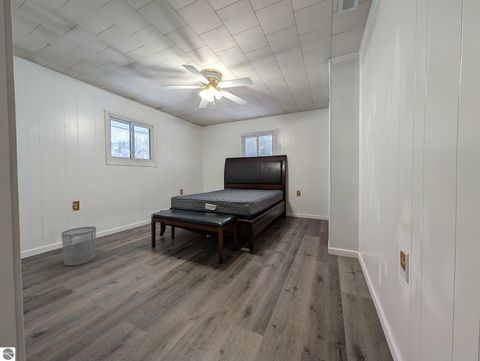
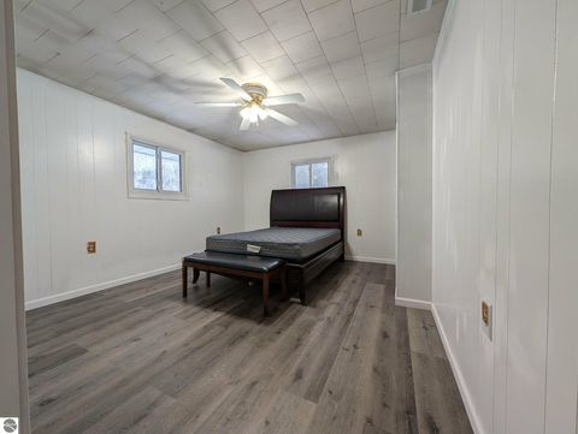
- waste bin (80, 245)
